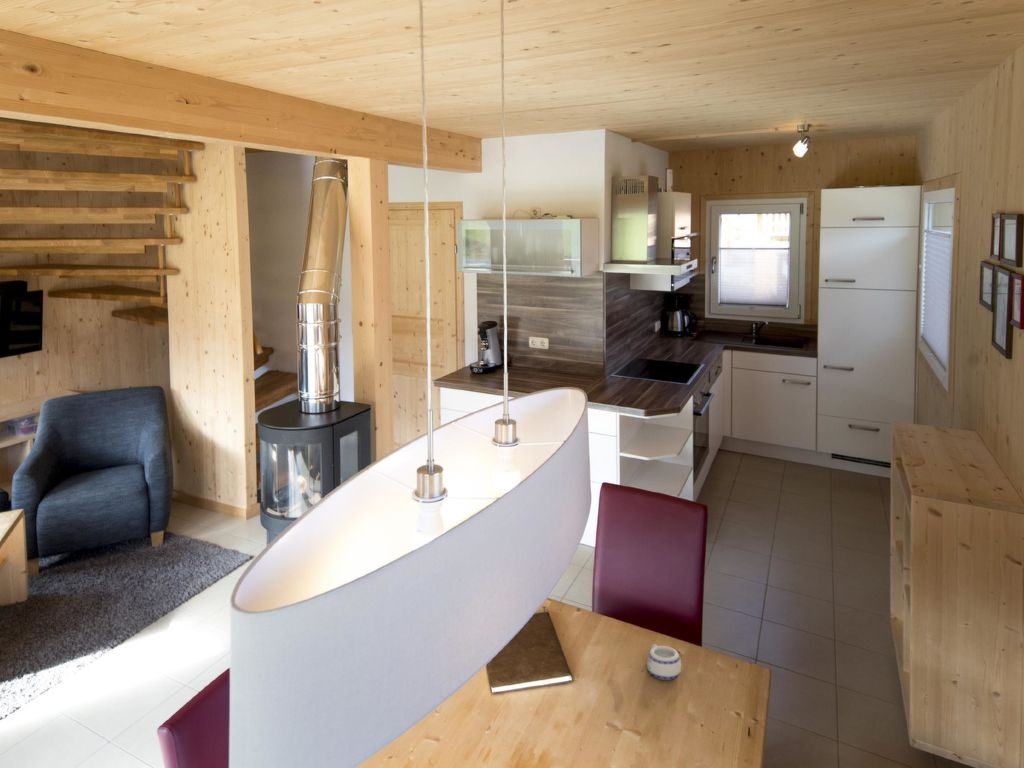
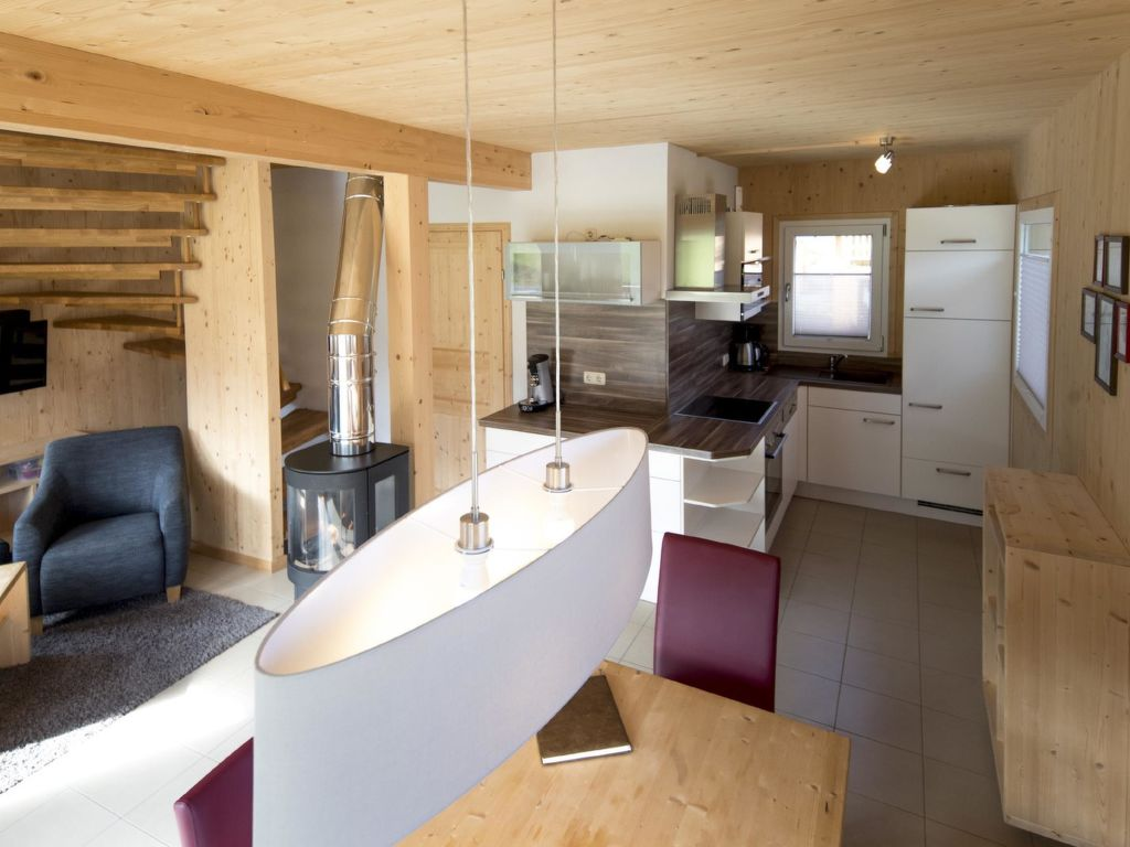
- mug (661, 659)
